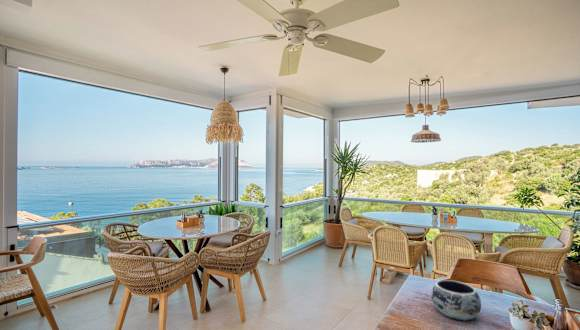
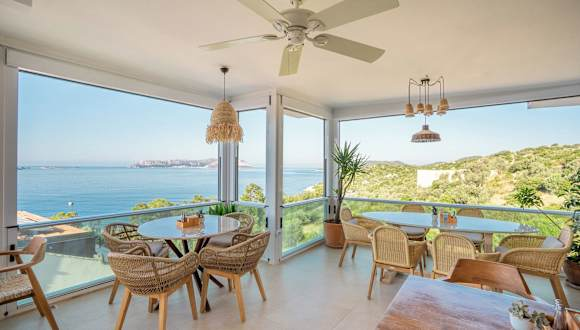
- decorative bowl (455, 299)
